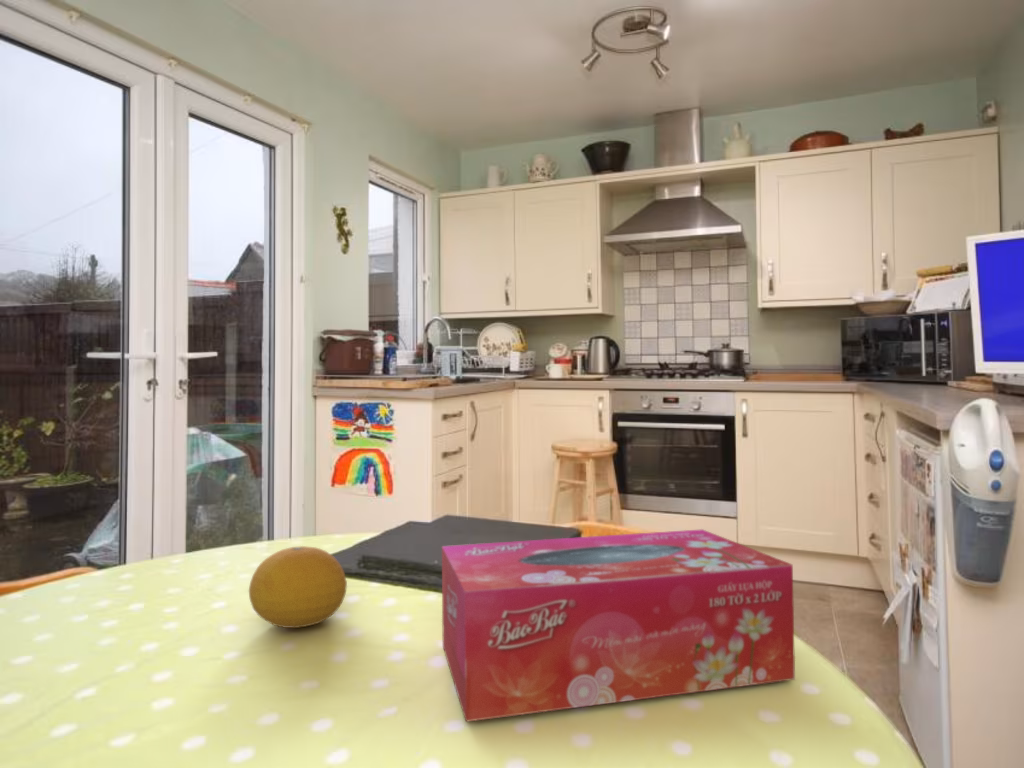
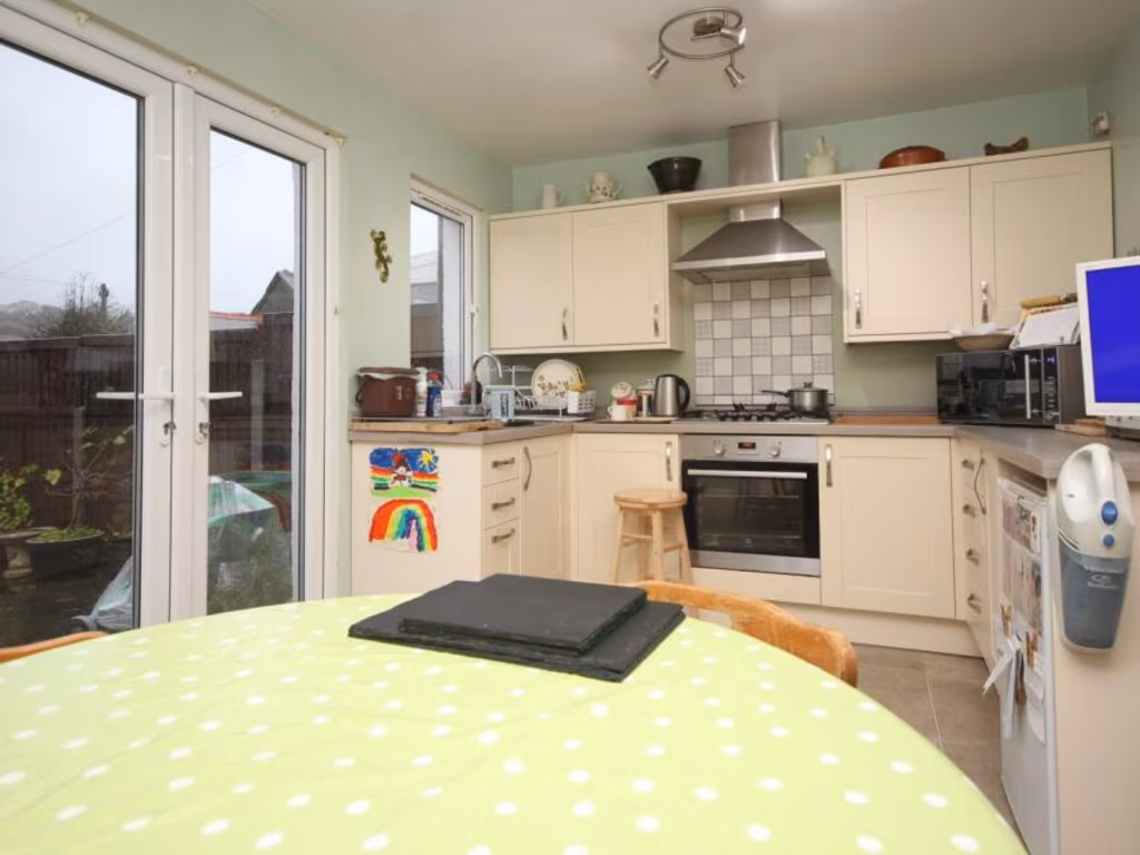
- tissue box (605, 608)
- fruit (298, 585)
